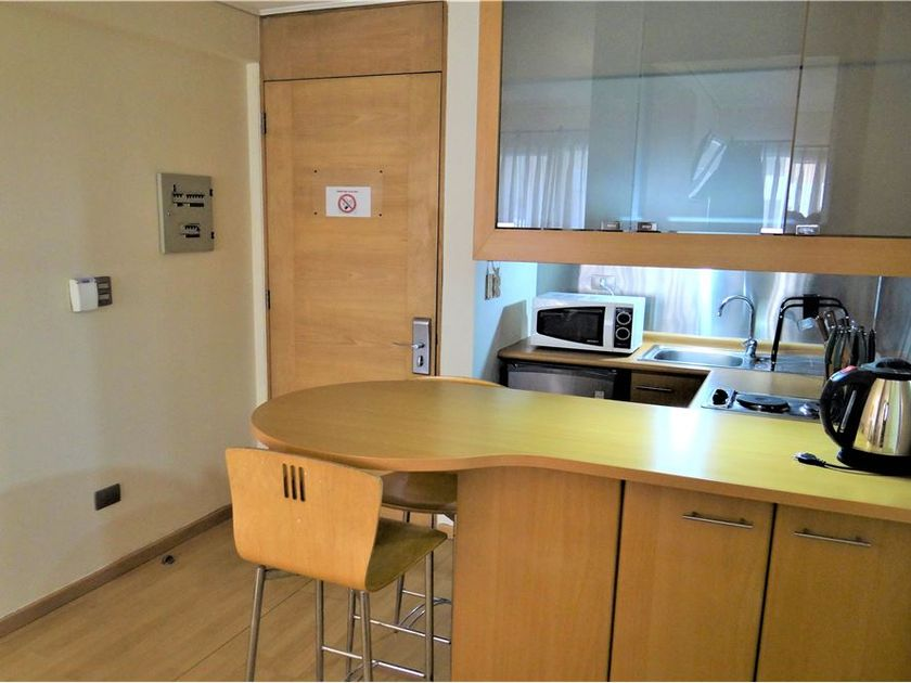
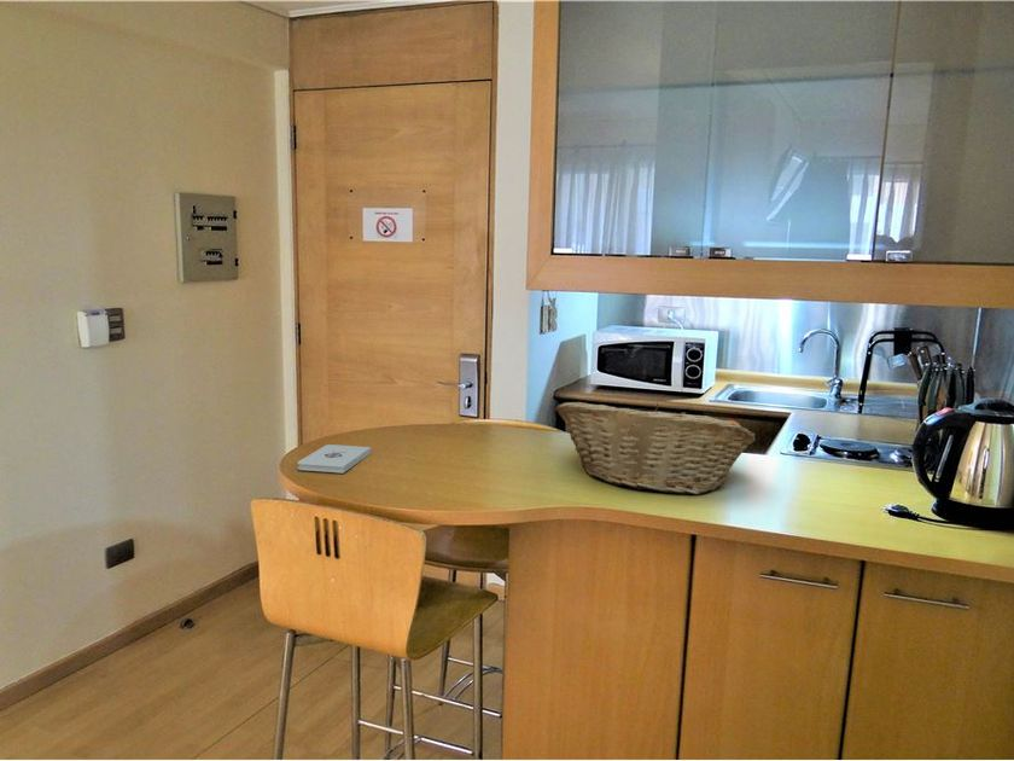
+ fruit basket (651, 437)
+ notepad (334, 458)
